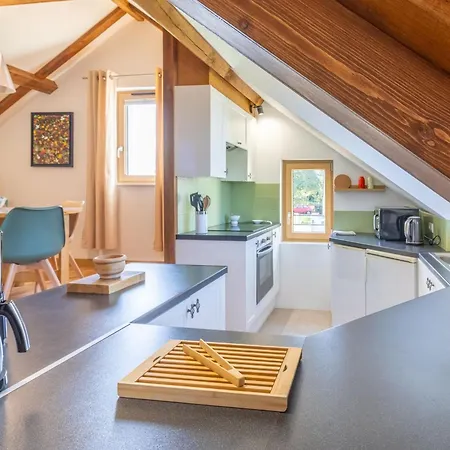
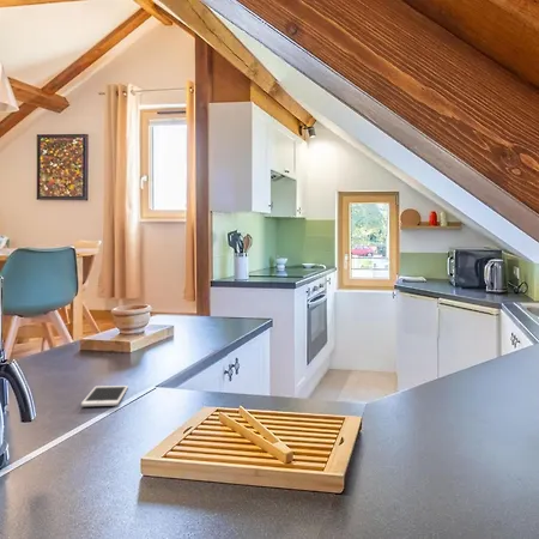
+ cell phone (105, 395)
